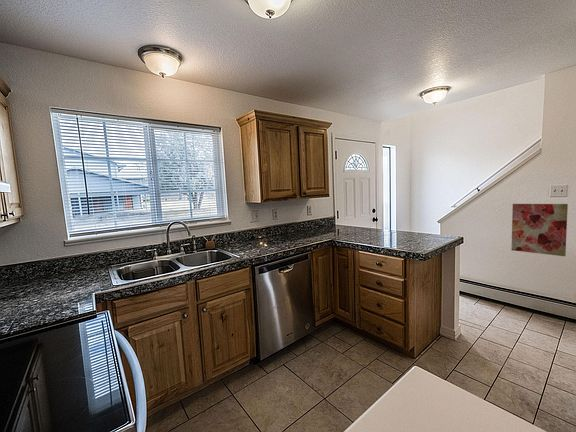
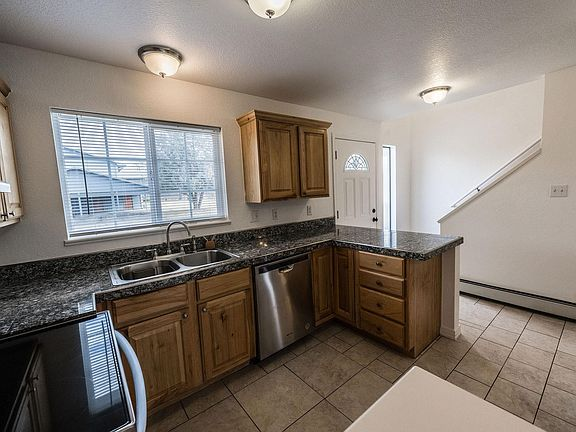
- wall art (537, 228)
